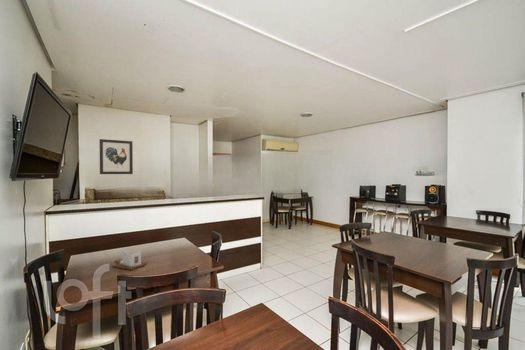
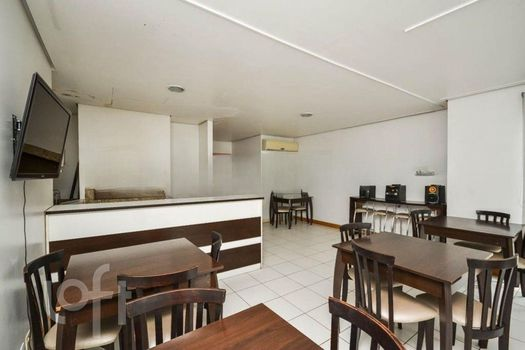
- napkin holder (129, 256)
- wall art (116, 157)
